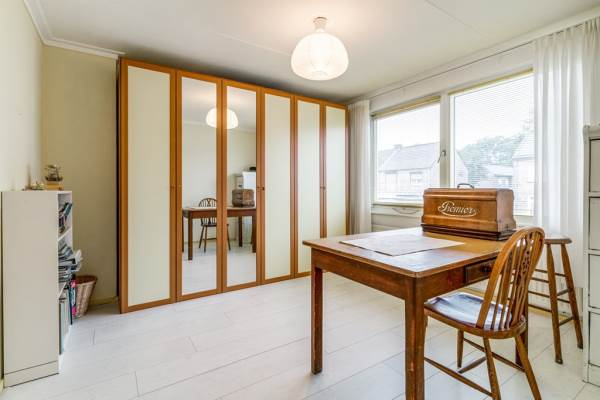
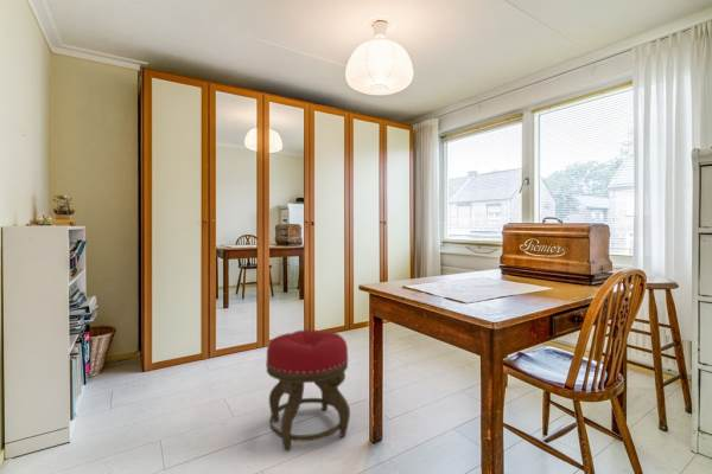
+ stool (307, 382)
